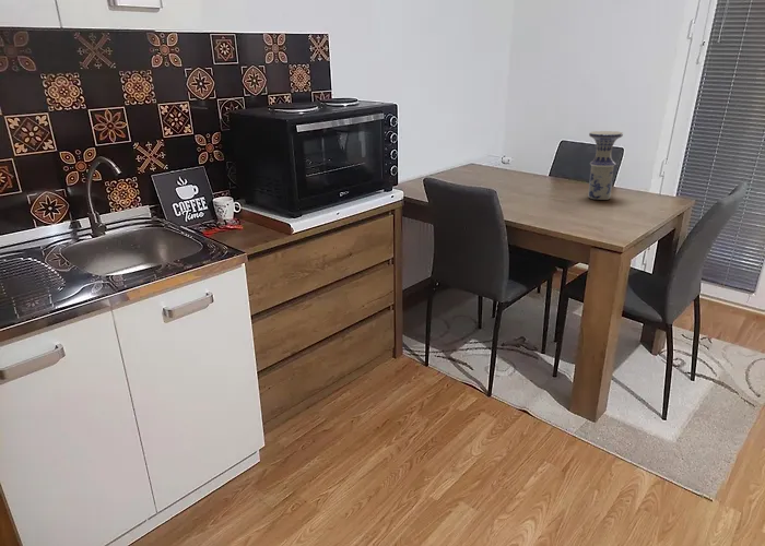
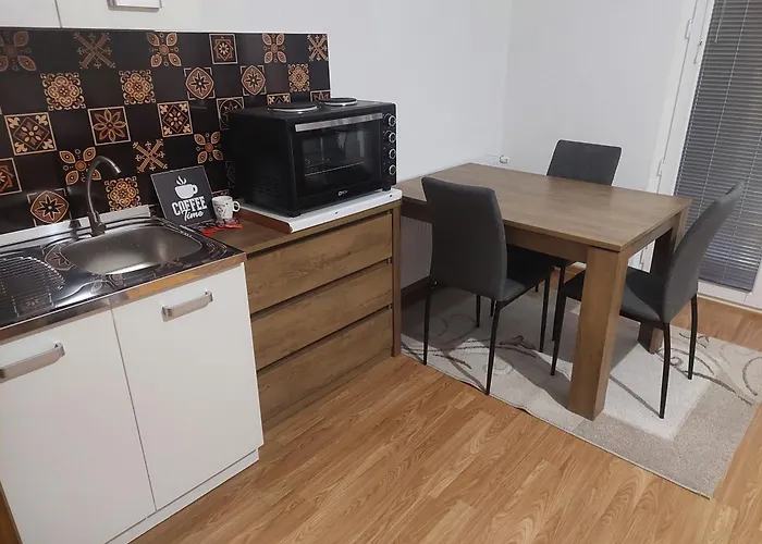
- vase (601, 165)
